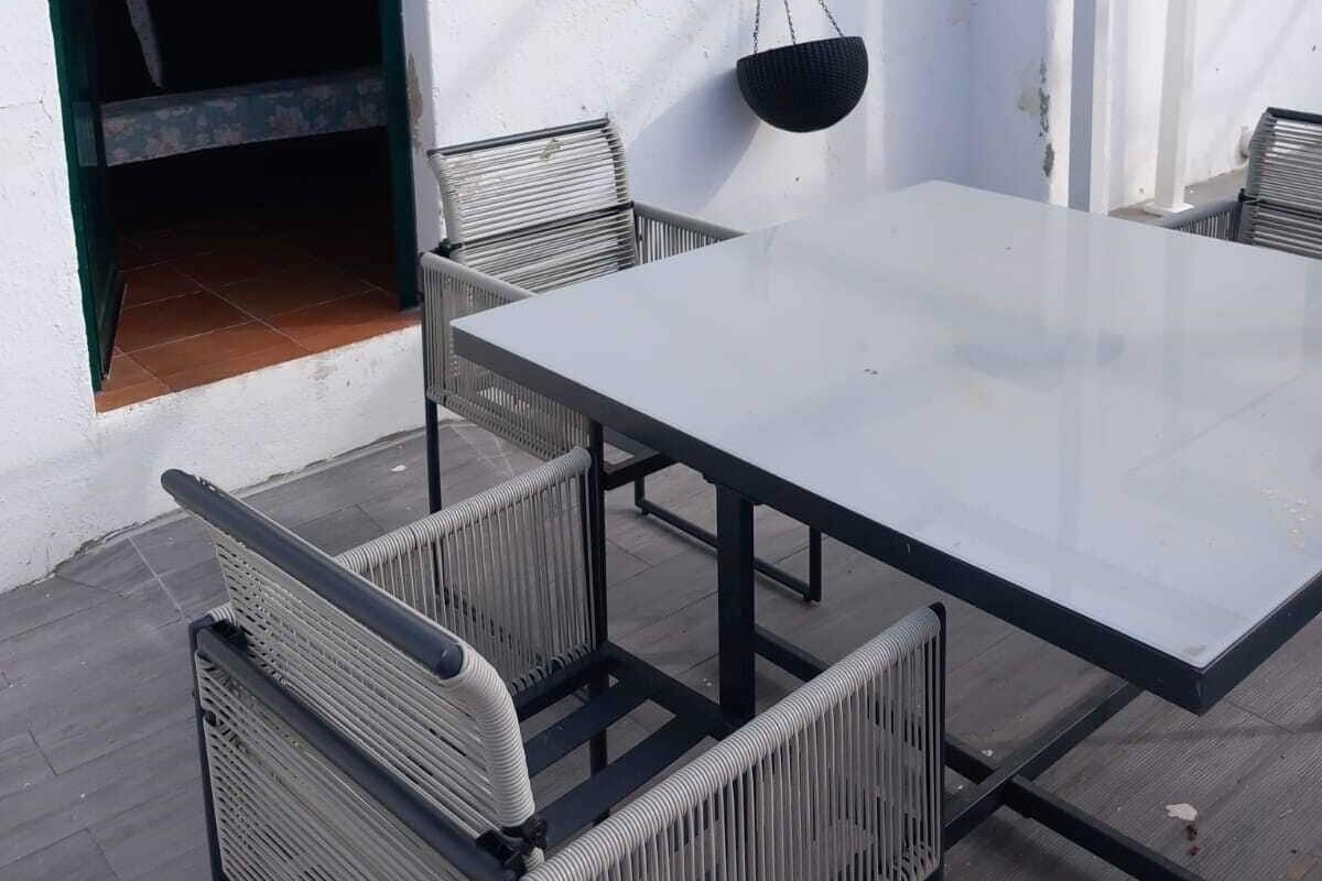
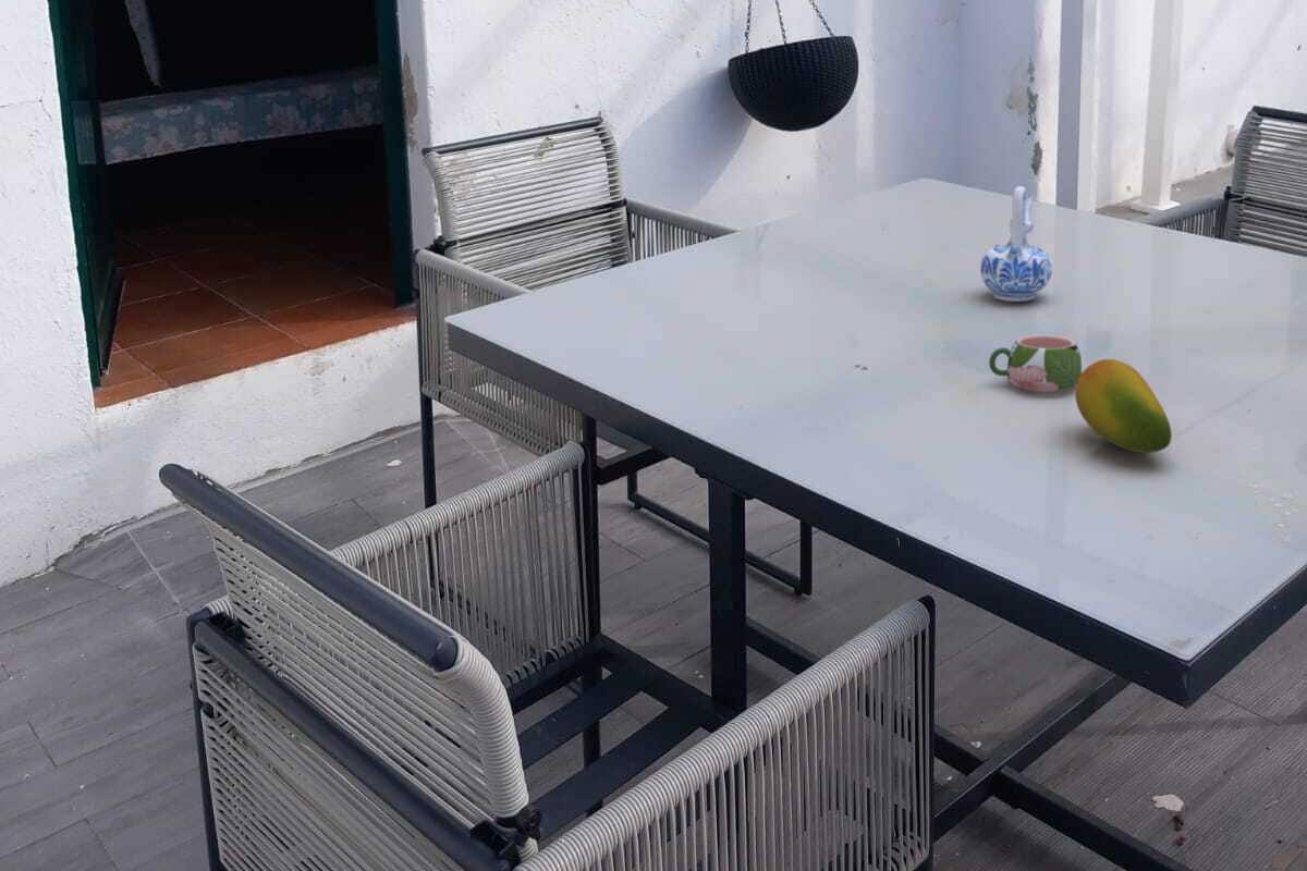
+ mug (1035, 363)
+ ceramic pitcher (1017, 241)
+ fruit (1121, 405)
